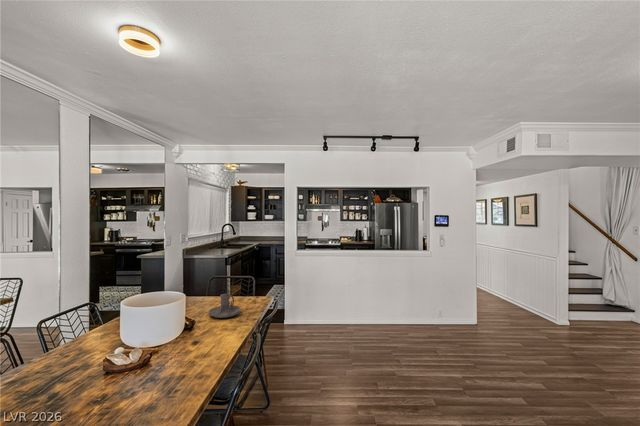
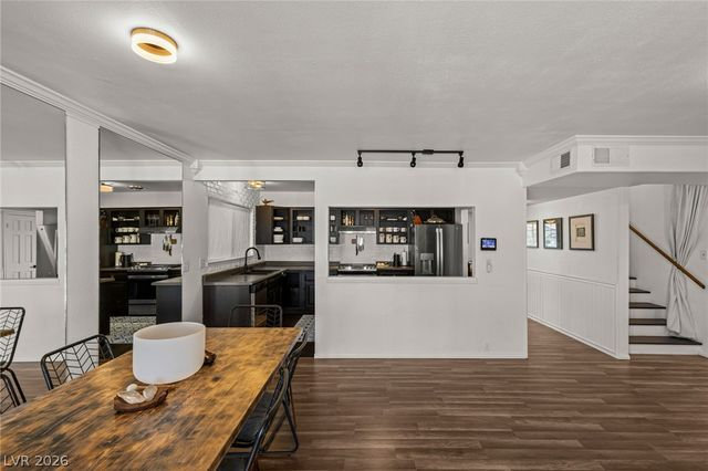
- candle holder (226, 304)
